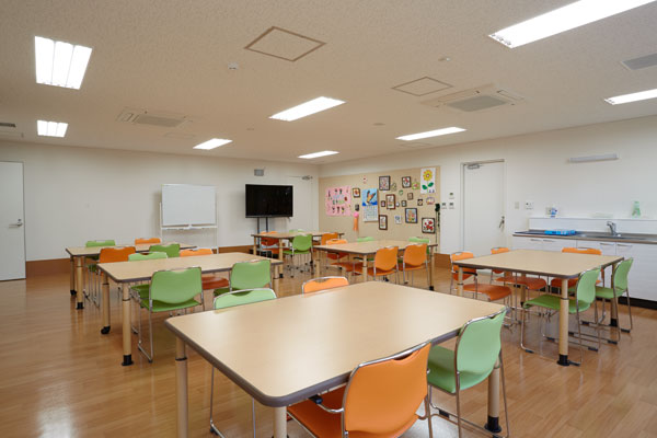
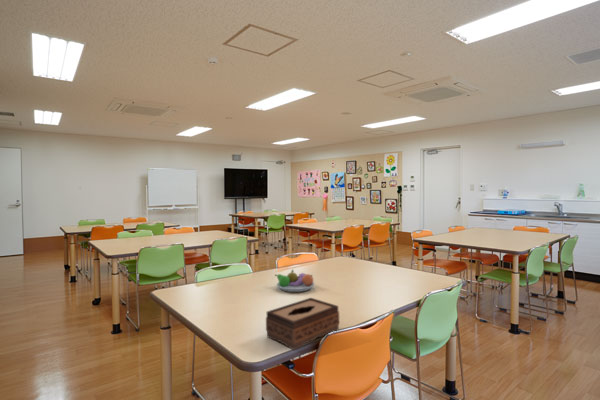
+ tissue box (303, 321)
+ fruit bowl (294, 279)
